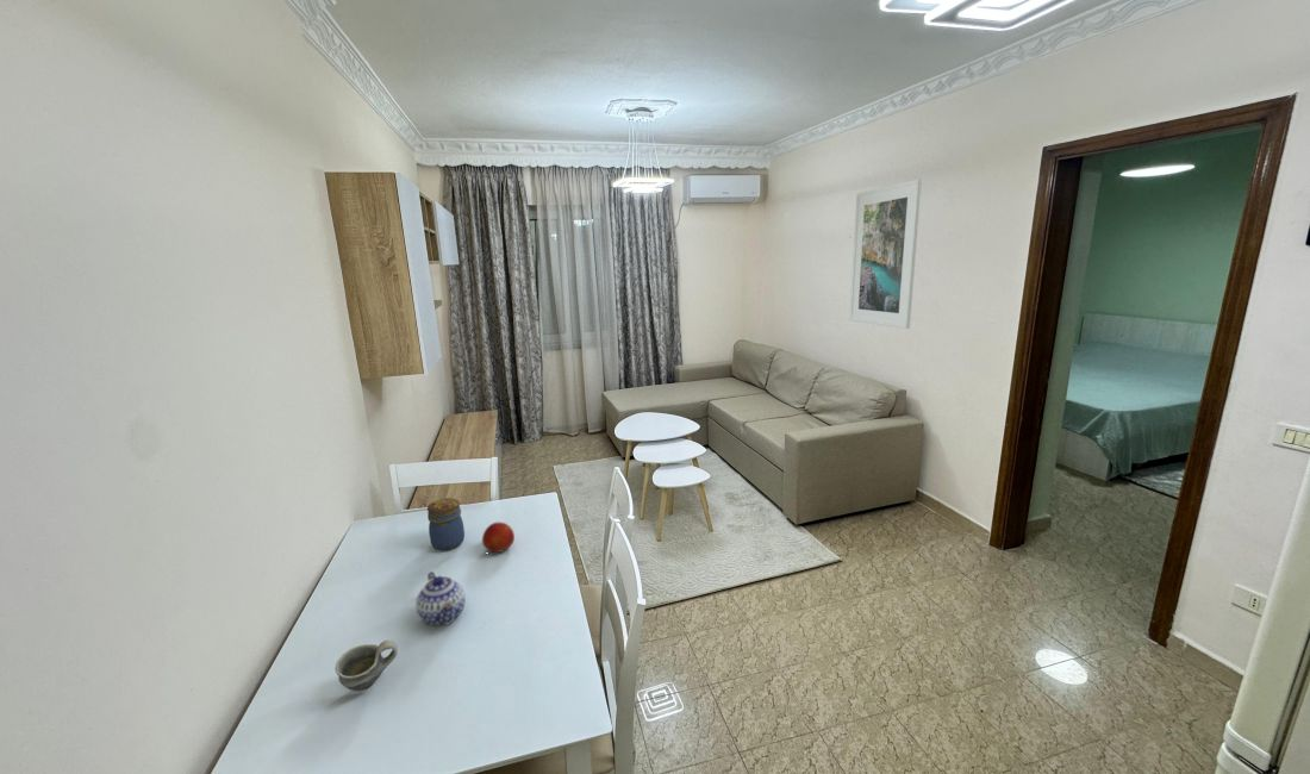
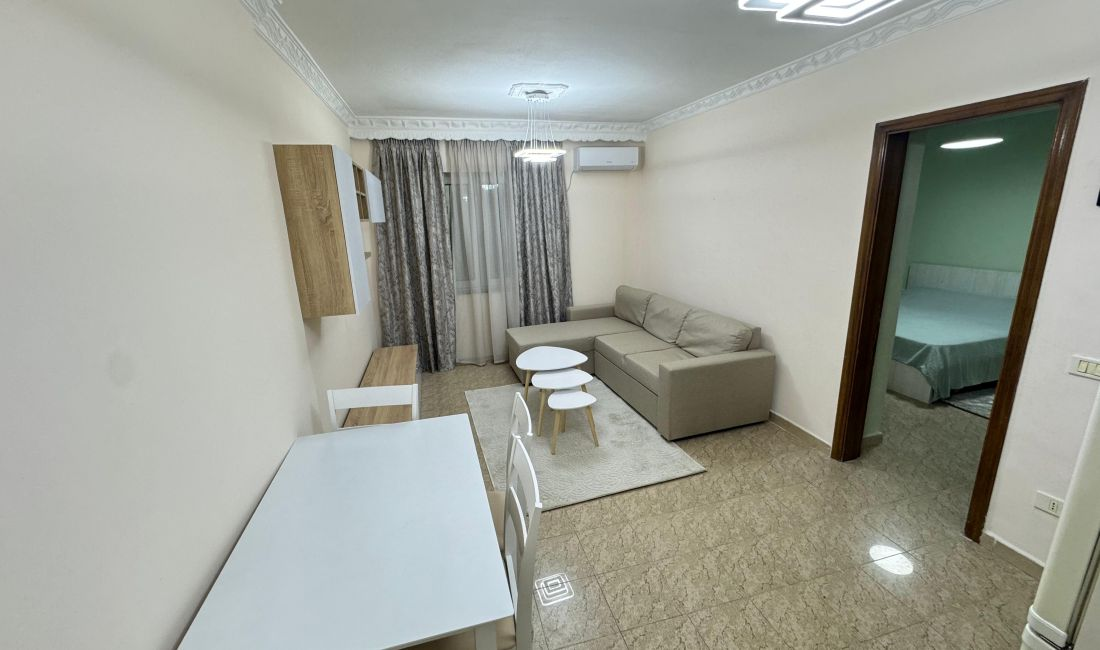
- jar (447, 522)
- teapot (439, 594)
- cup (364, 667)
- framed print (881, 257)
- fruit (498, 536)
